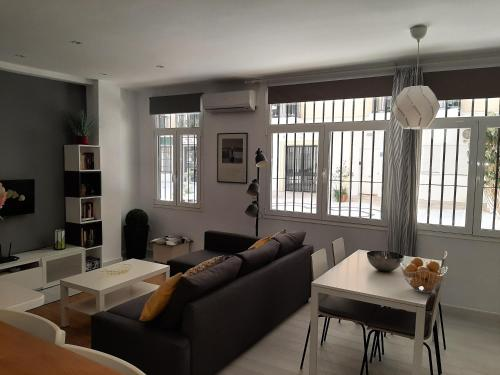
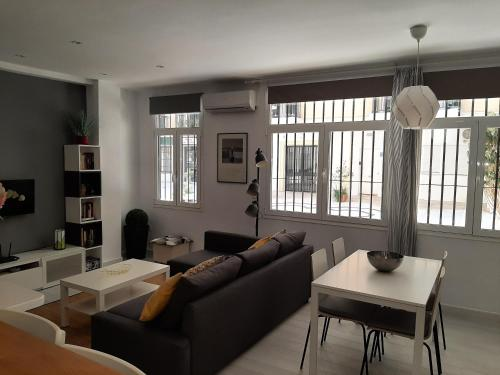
- fruit basket (423, 274)
